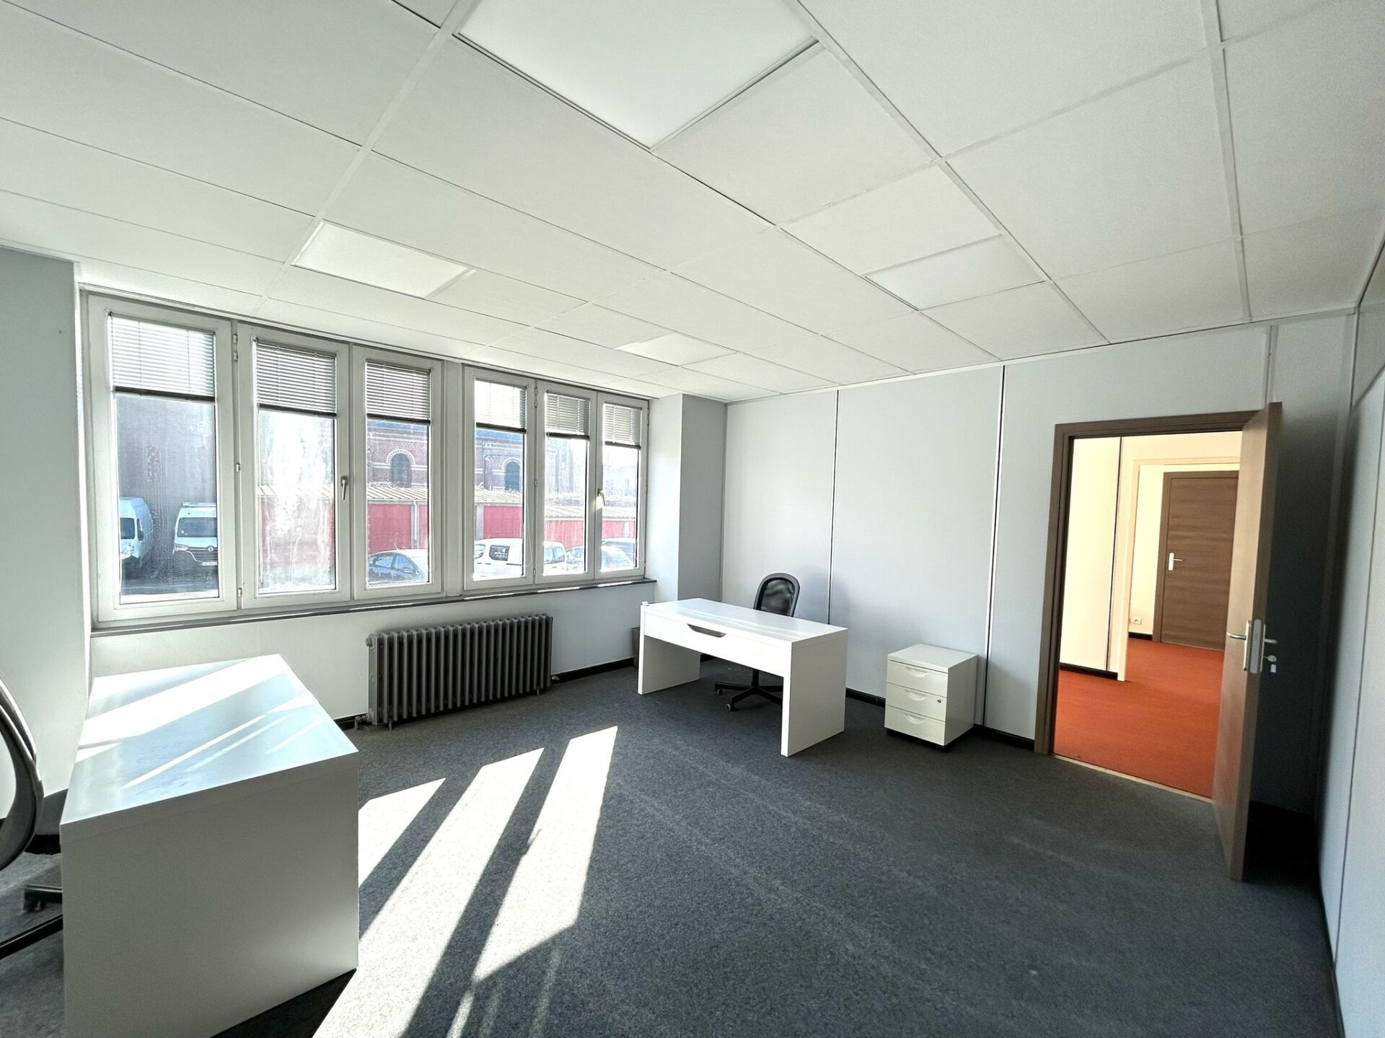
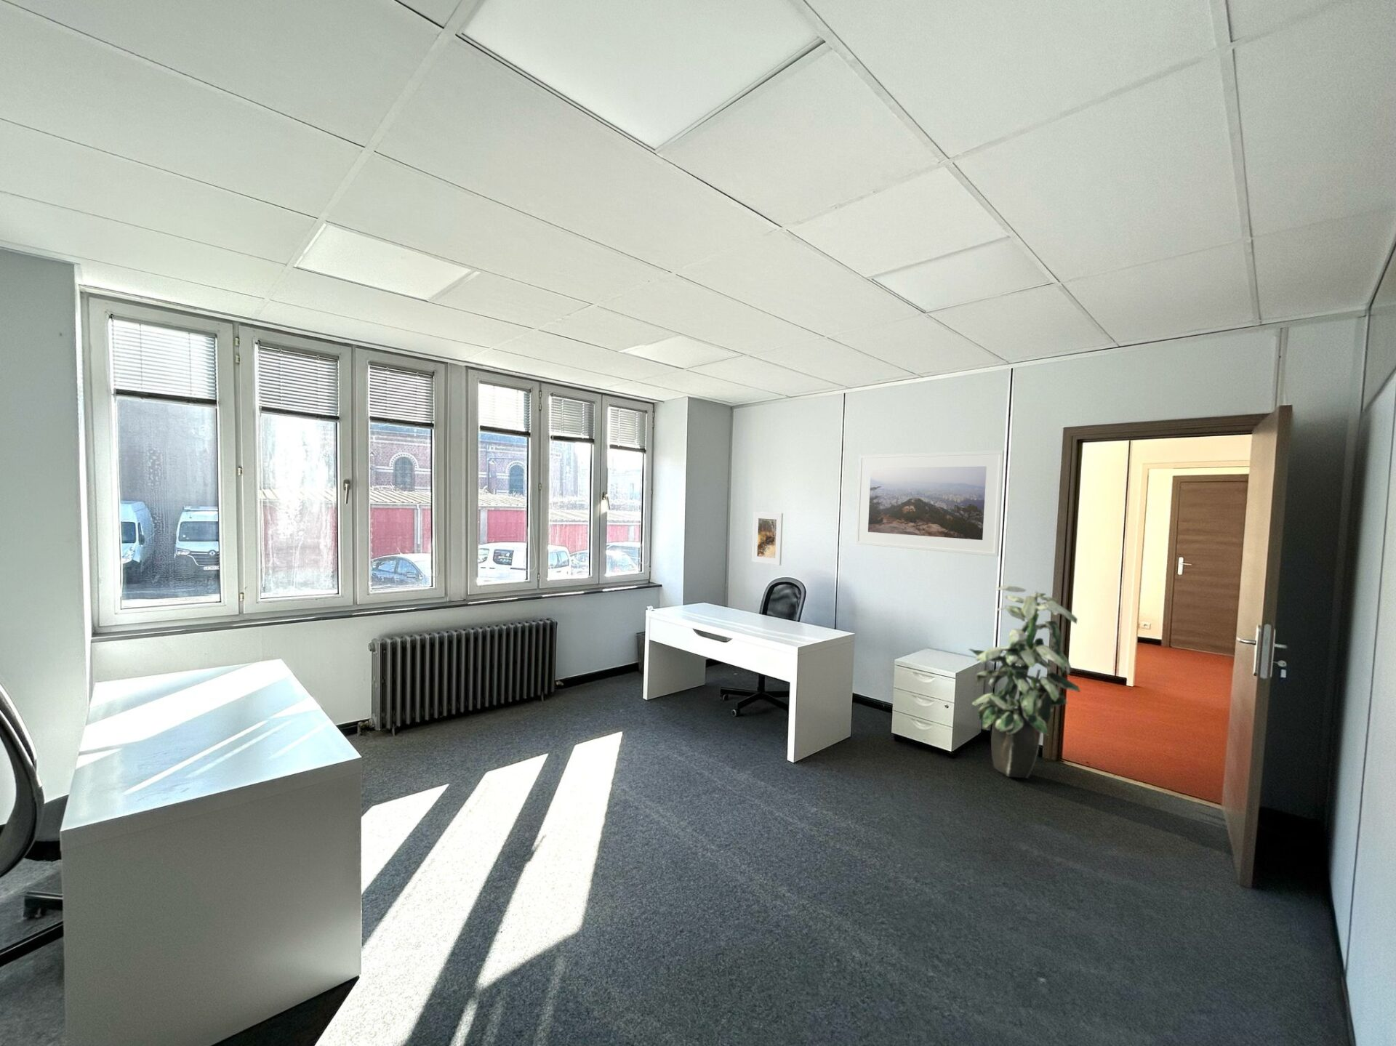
+ indoor plant (1018, 679)
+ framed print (922, 501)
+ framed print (767, 538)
